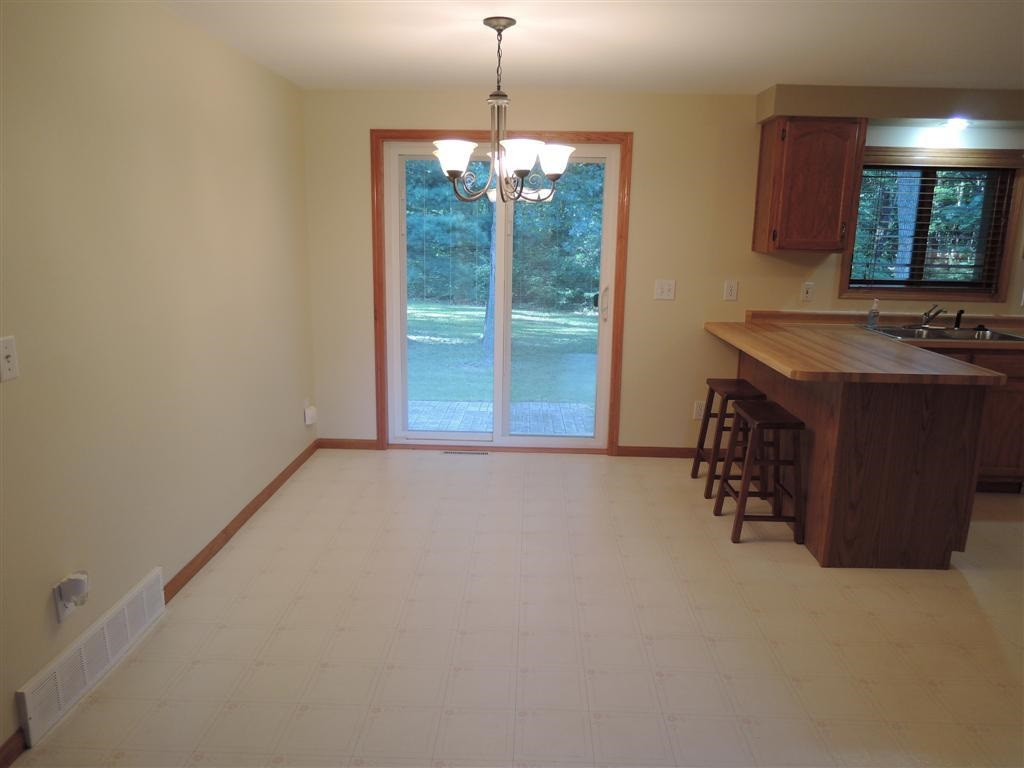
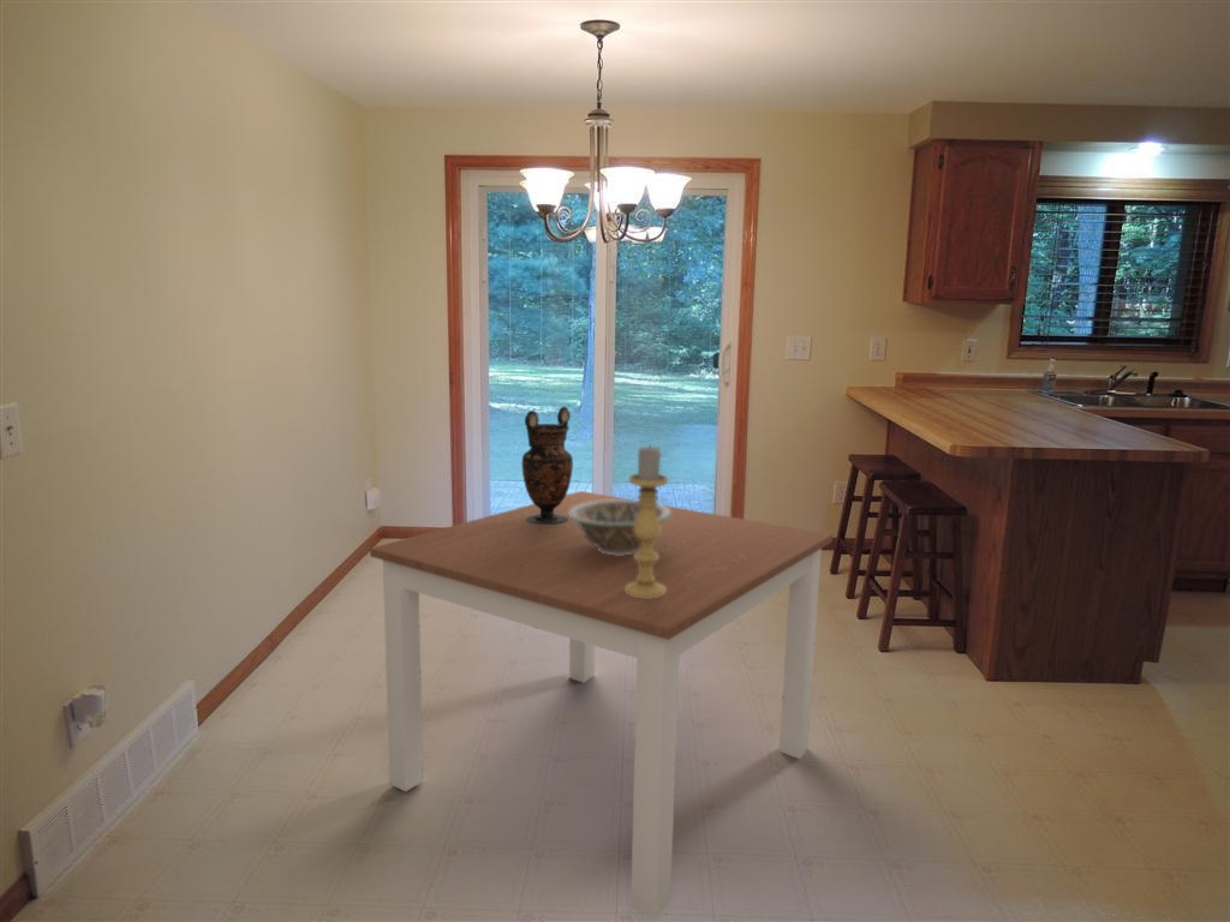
+ decorative bowl (619, 528)
+ candle holder (646, 517)
+ vase (547, 463)
+ dining table (613, 651)
